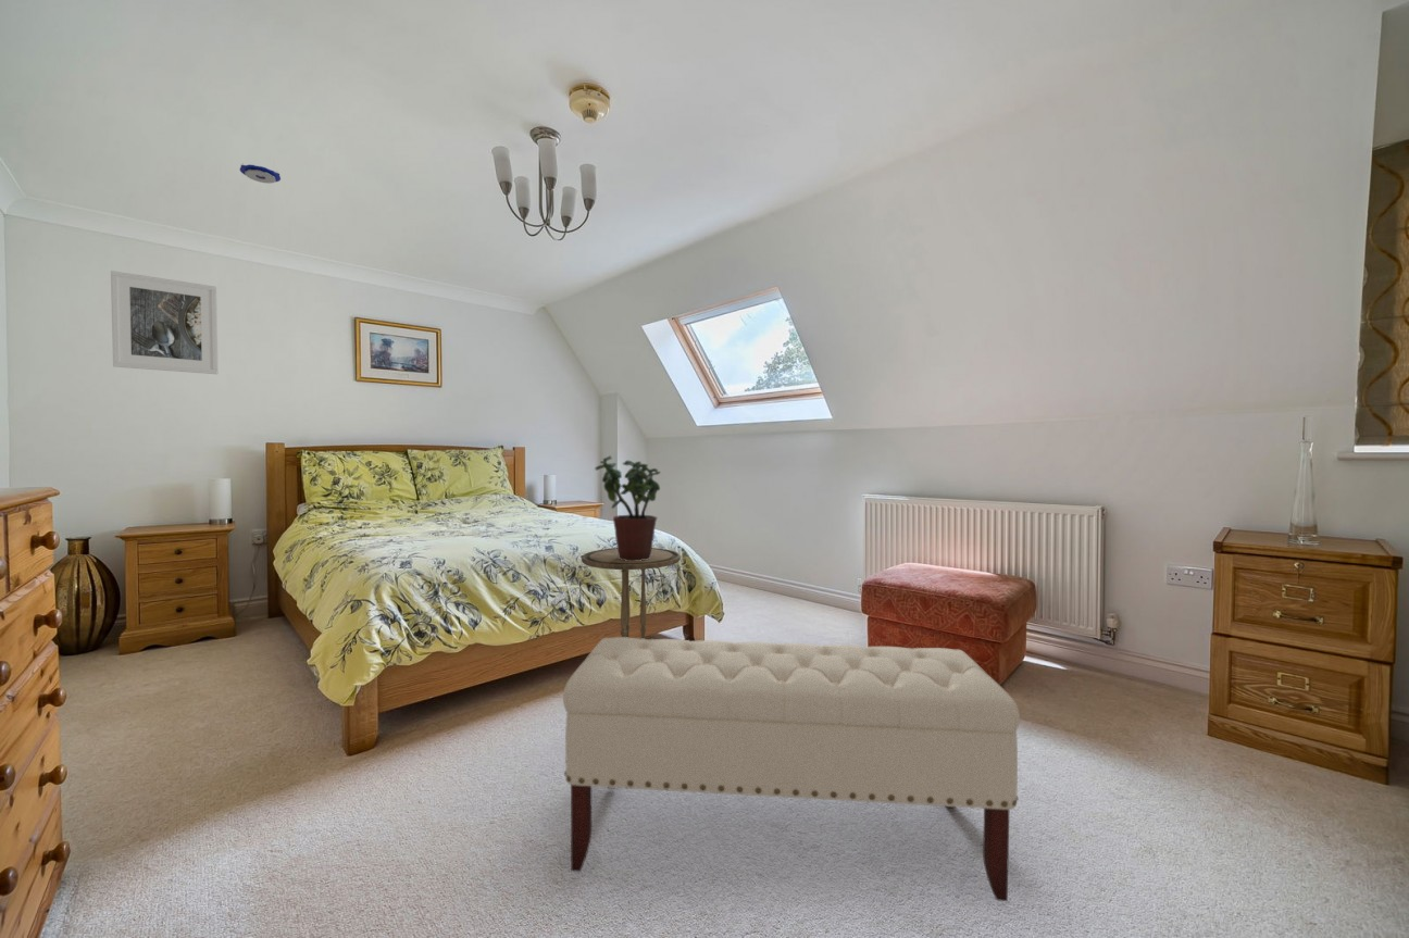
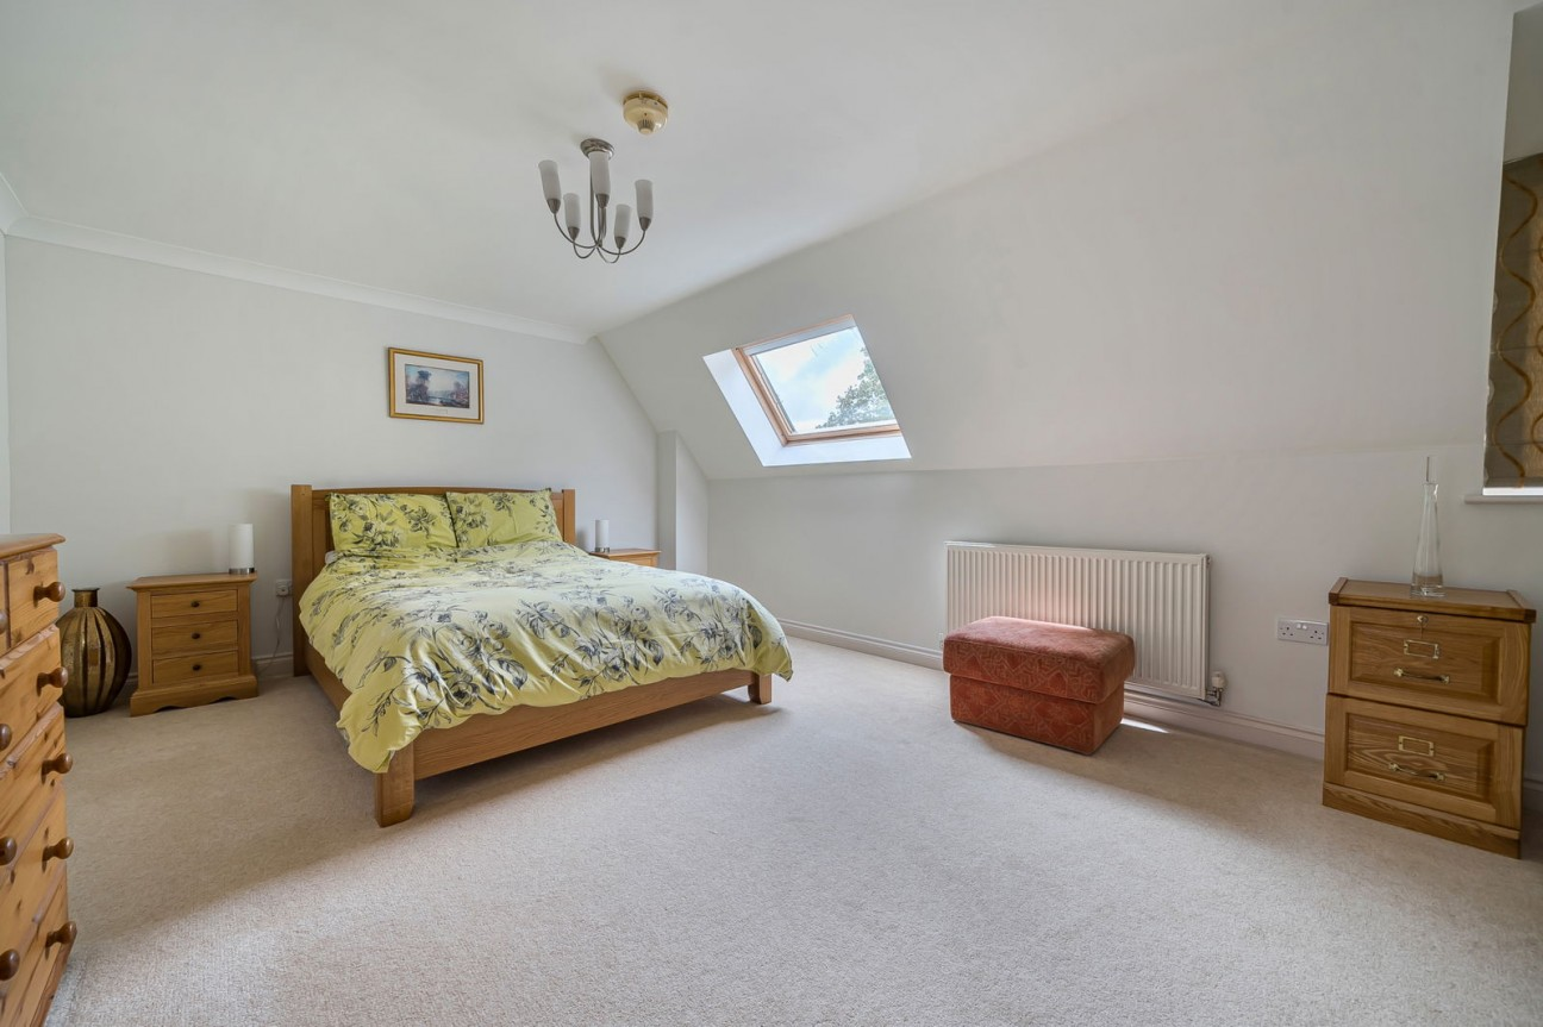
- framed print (166, 325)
- bench (780, 748)
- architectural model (260, 172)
- side table (627, 637)
- potted plant (635, 505)
